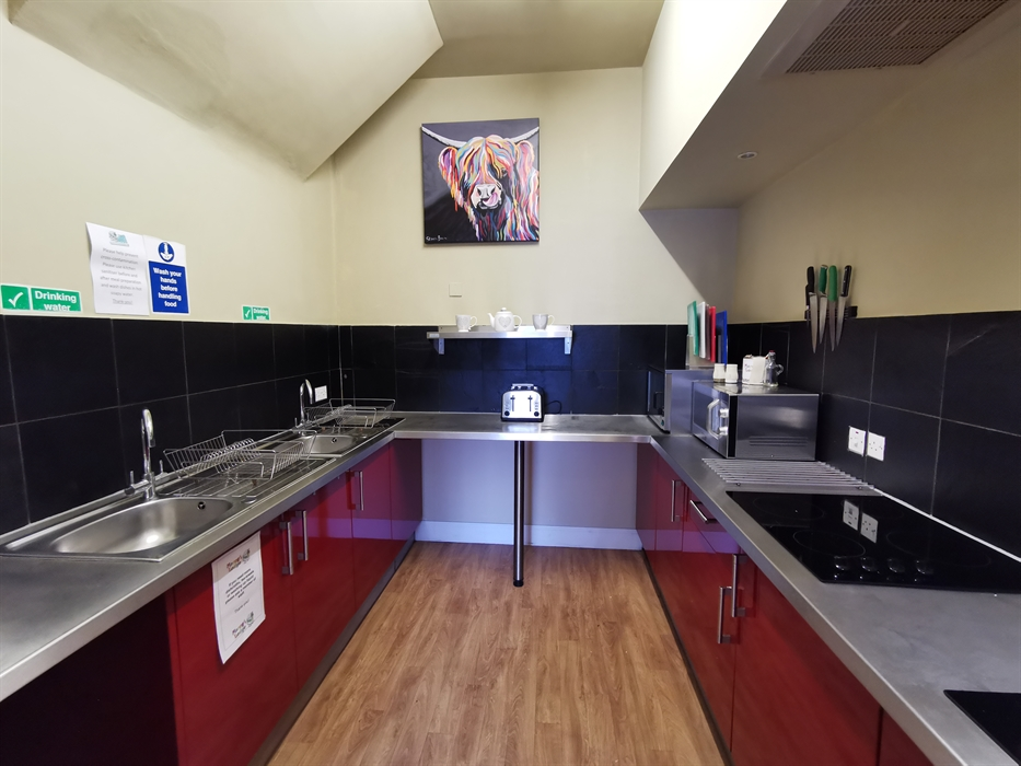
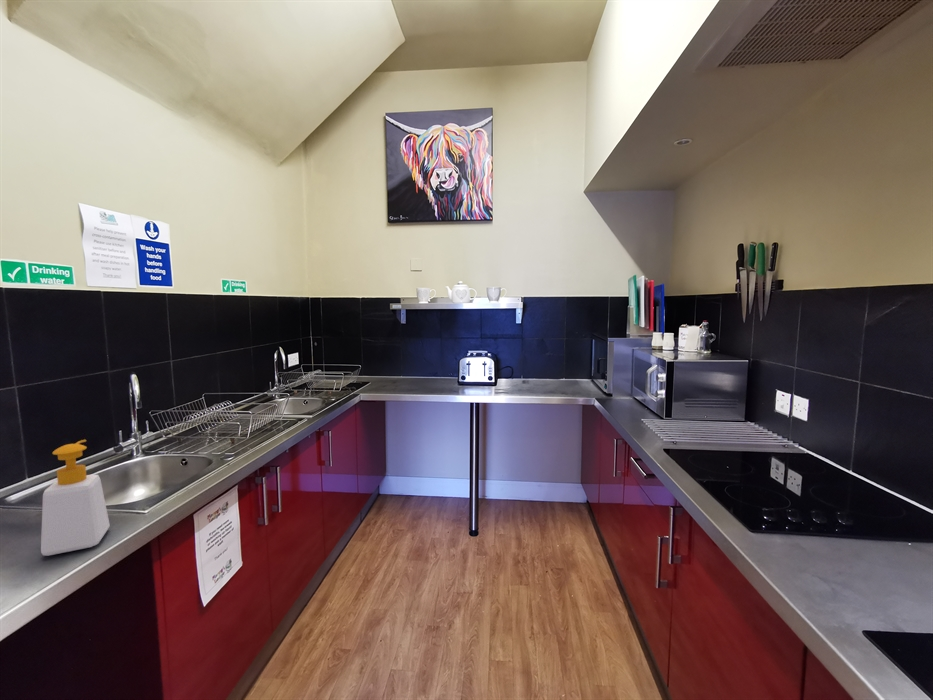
+ soap bottle (77, 490)
